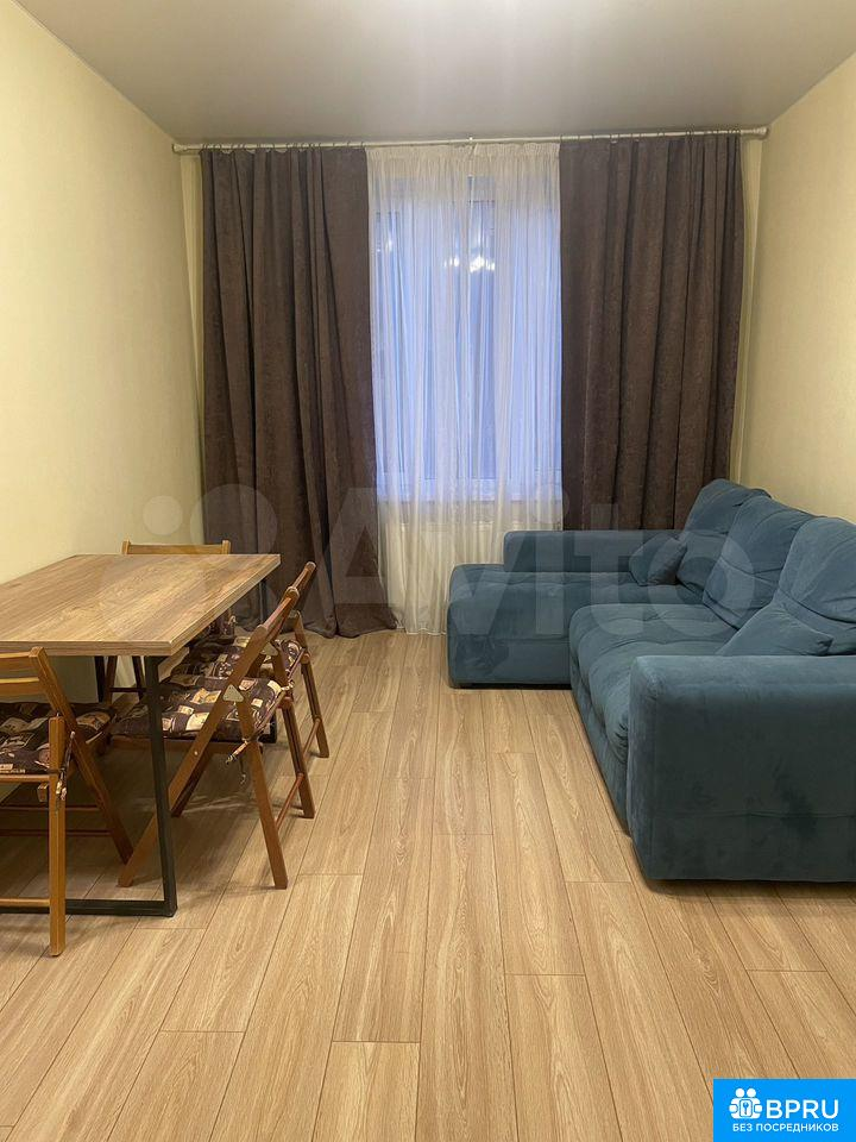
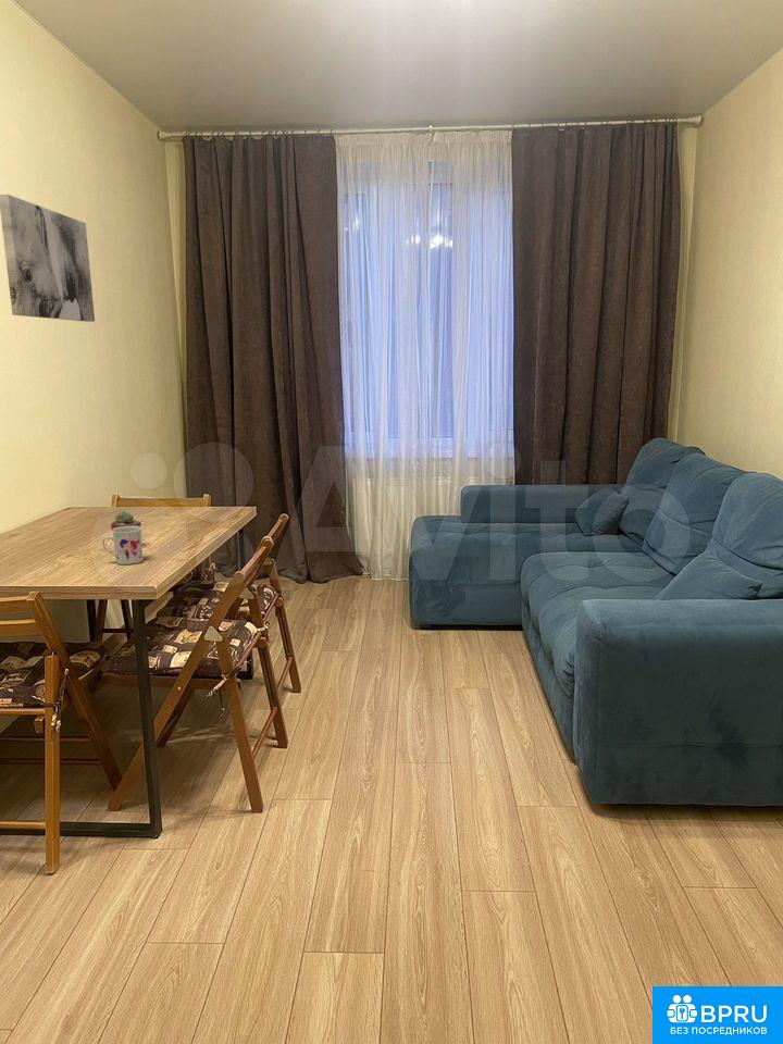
+ potted succulent (125, 525)
+ wall art (51, 264)
+ mug (123, 545)
